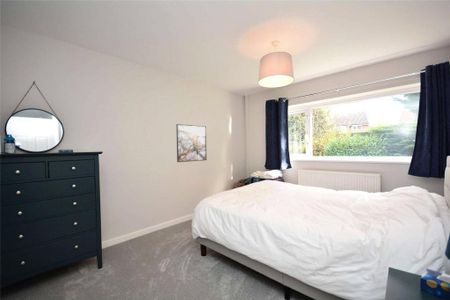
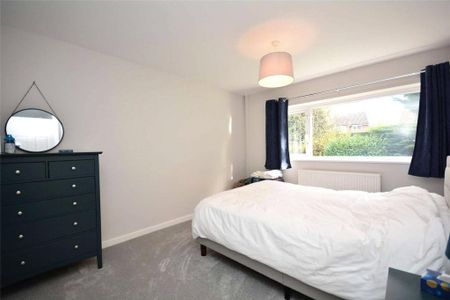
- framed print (192, 143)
